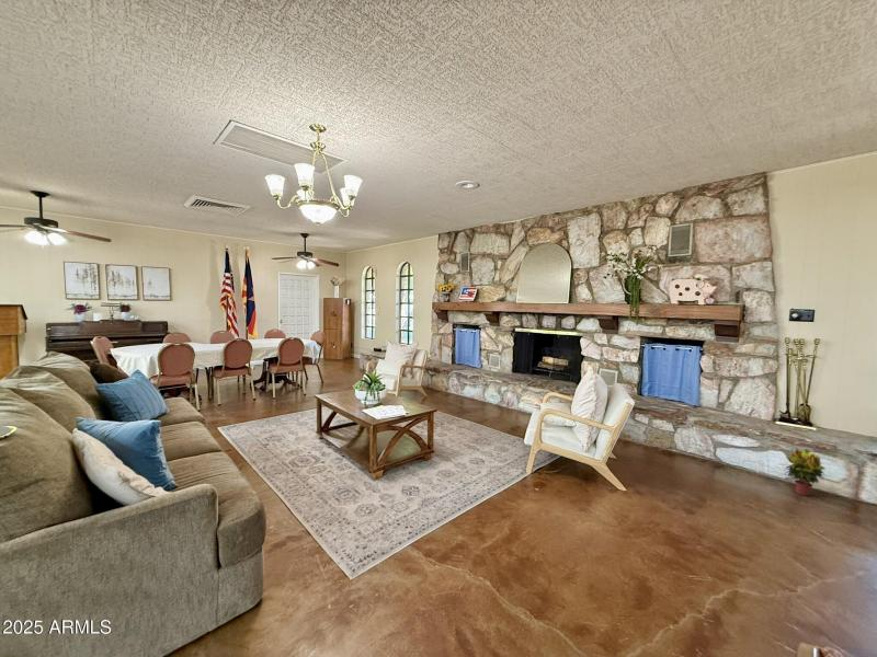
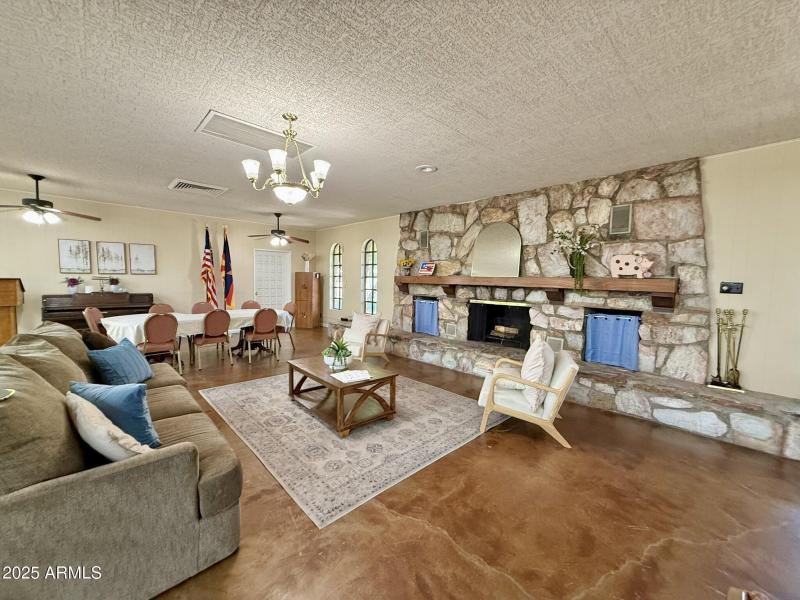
- potted plant (805, 471)
